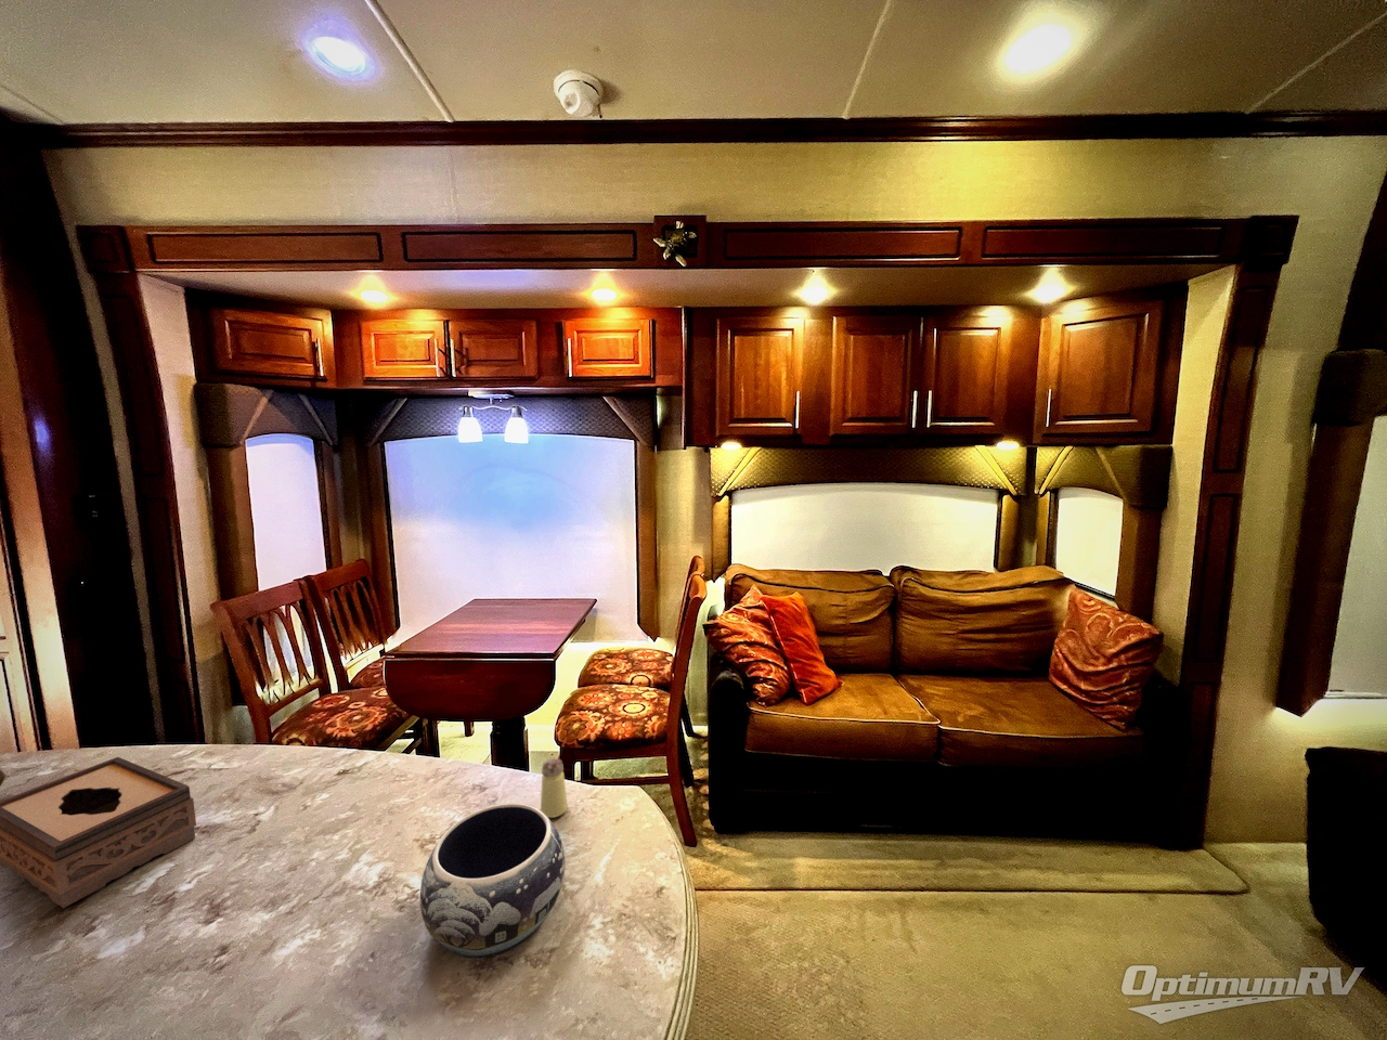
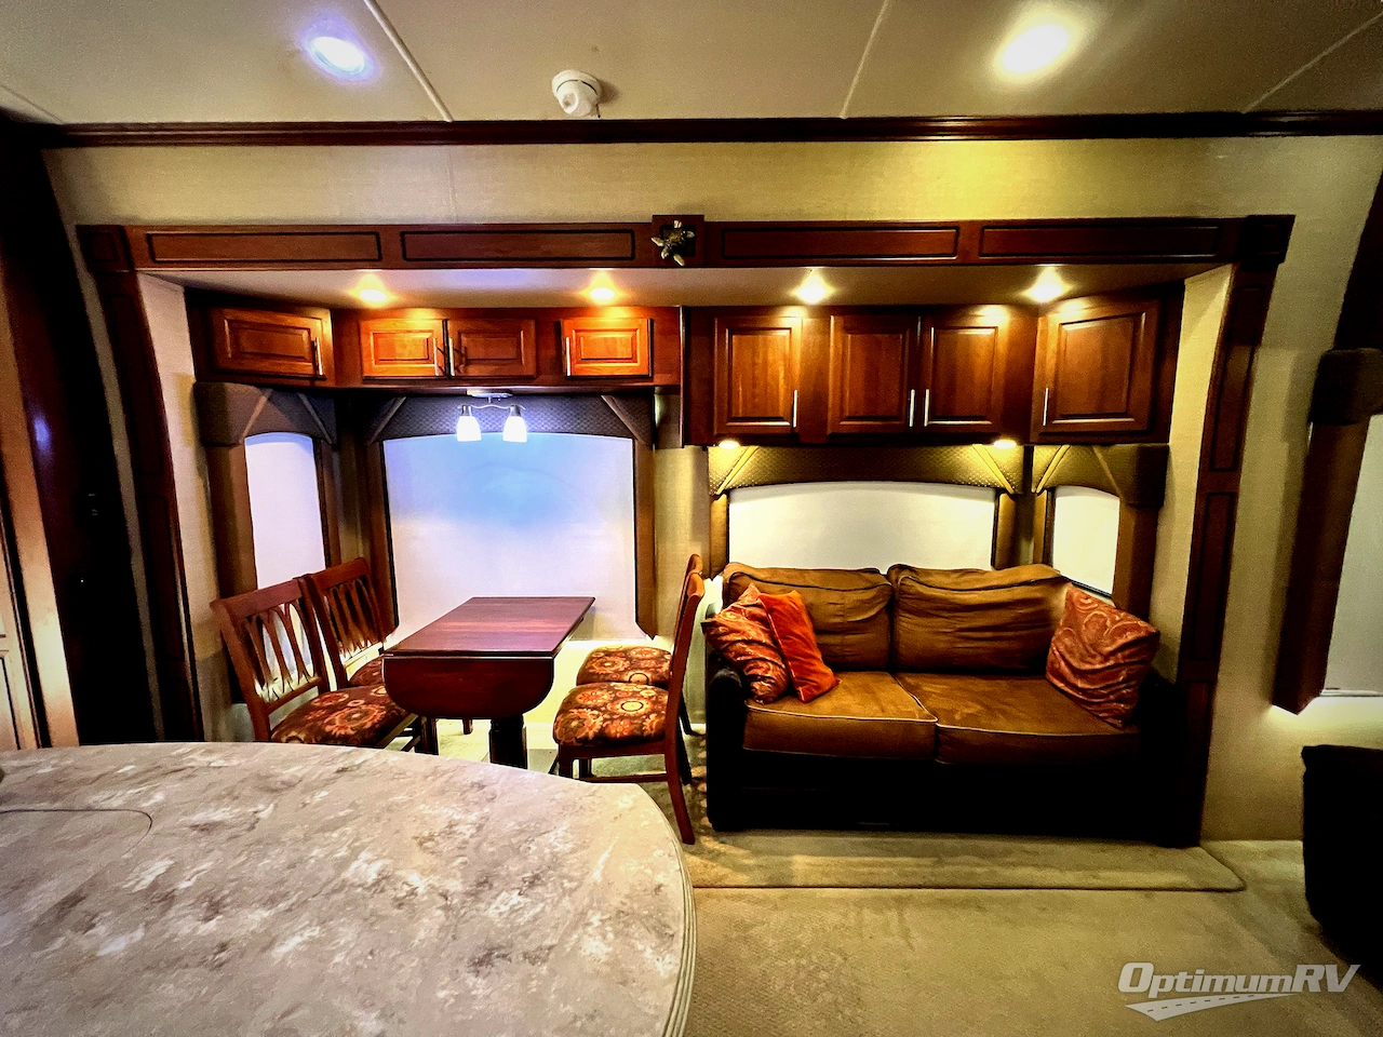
- tissue box (93, 823)
- saltshaker (553, 785)
- decorative bowl (495, 874)
